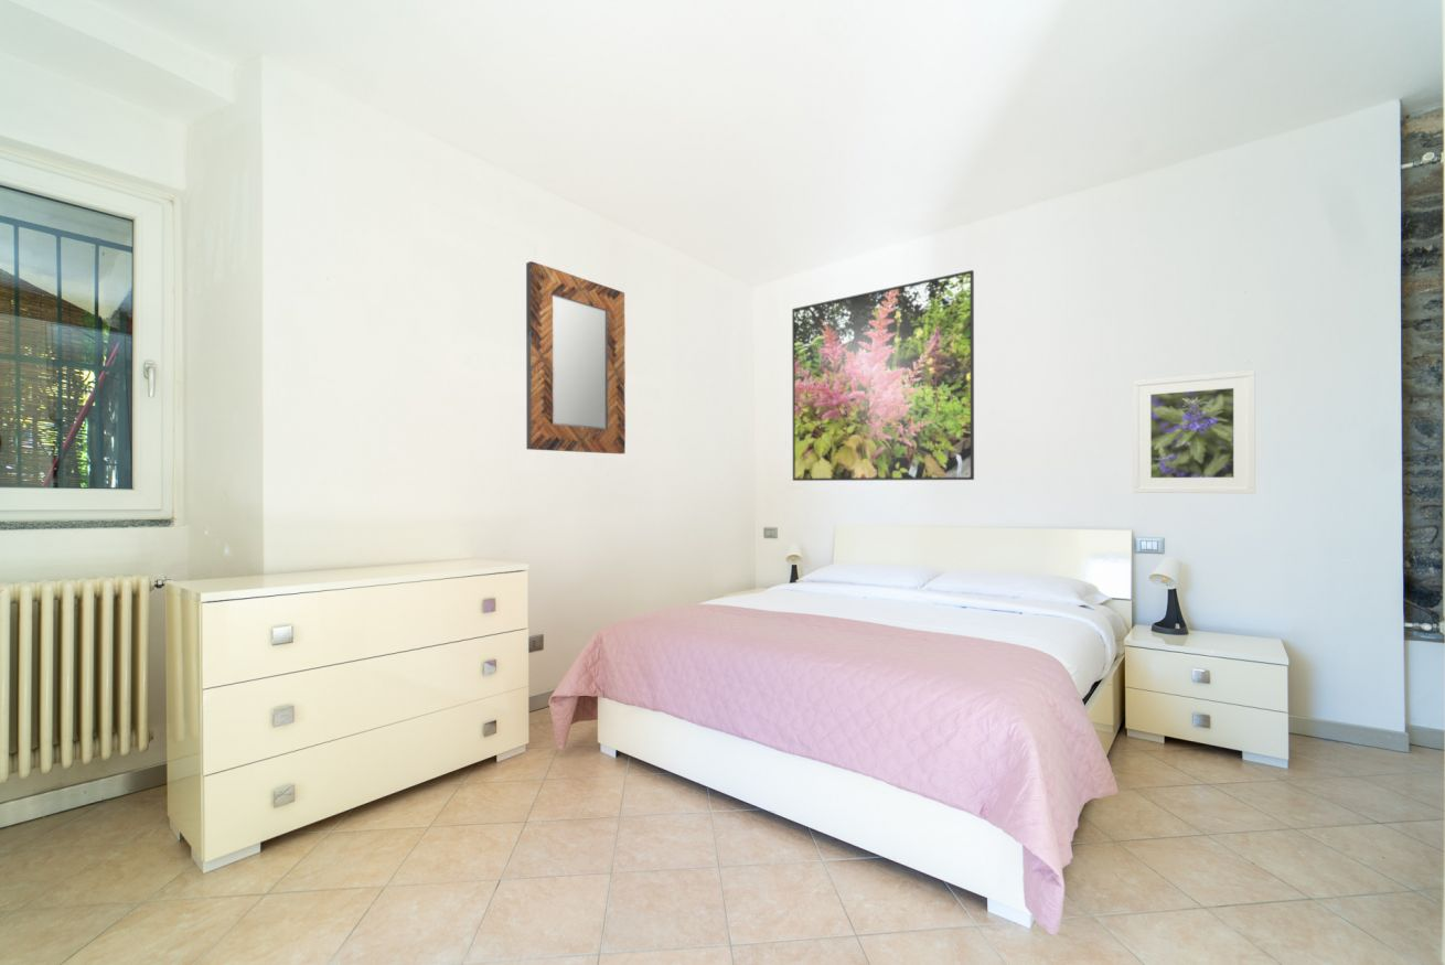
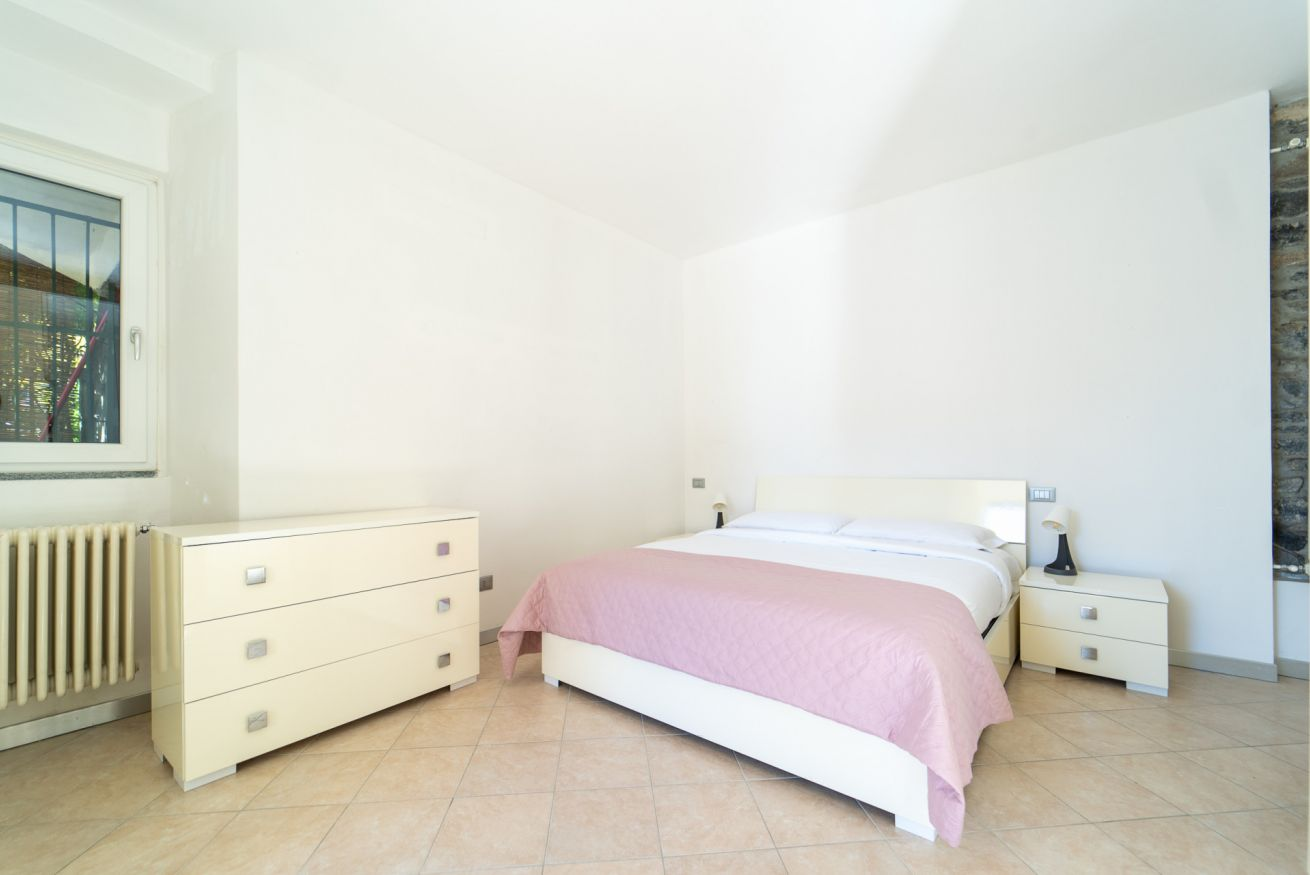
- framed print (1190, 435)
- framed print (874, 385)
- home mirror (579, 365)
